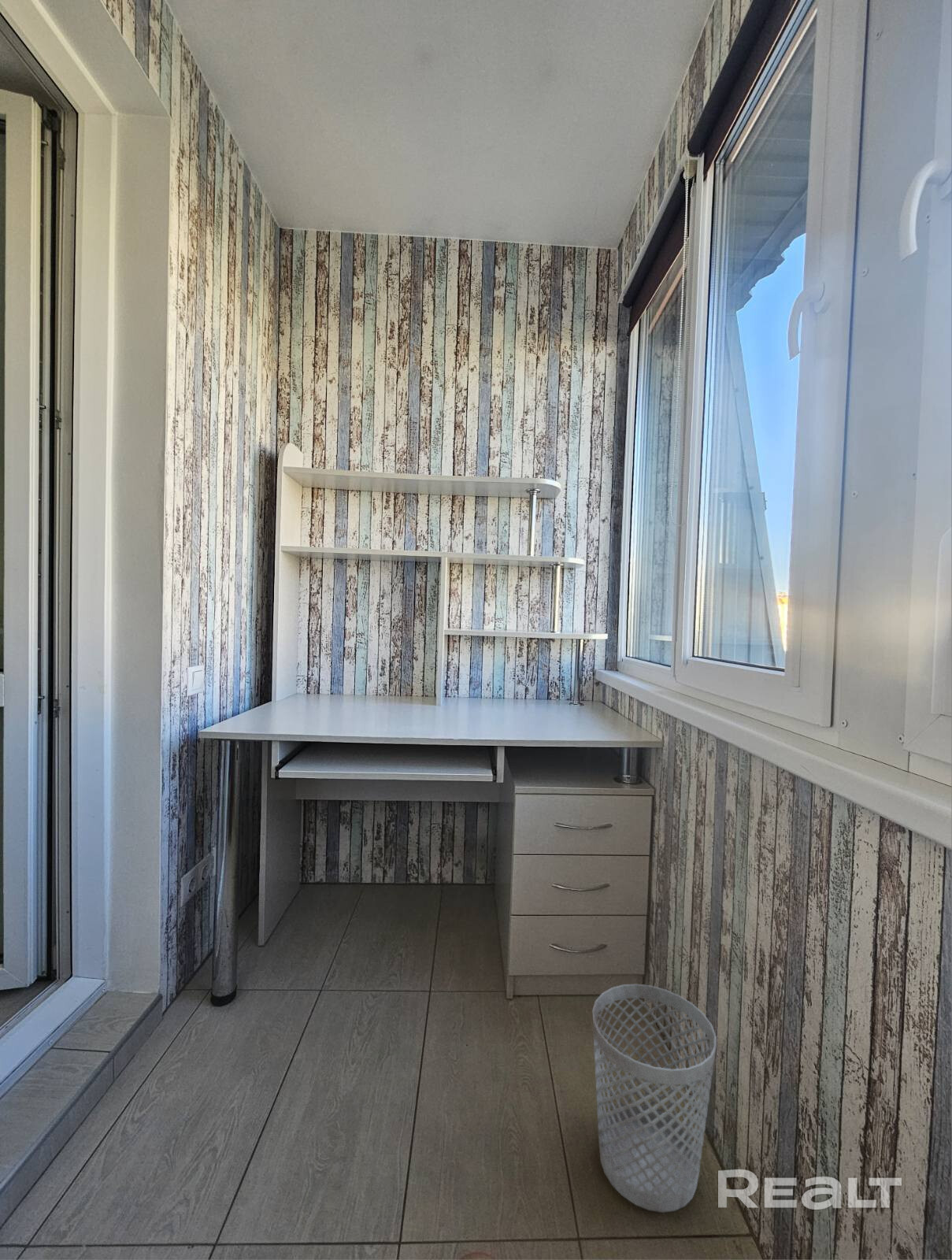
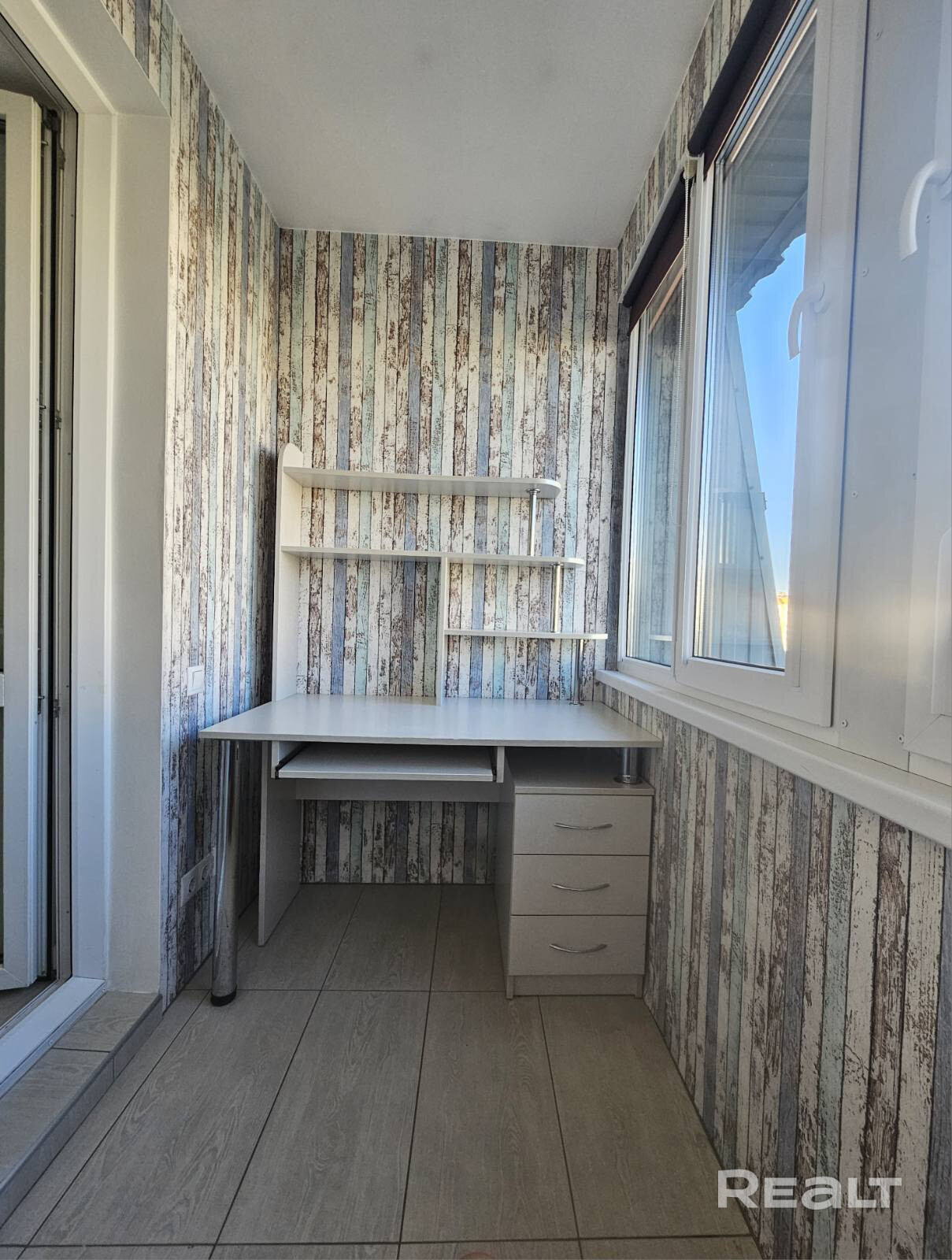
- wastebasket (650, 1093)
